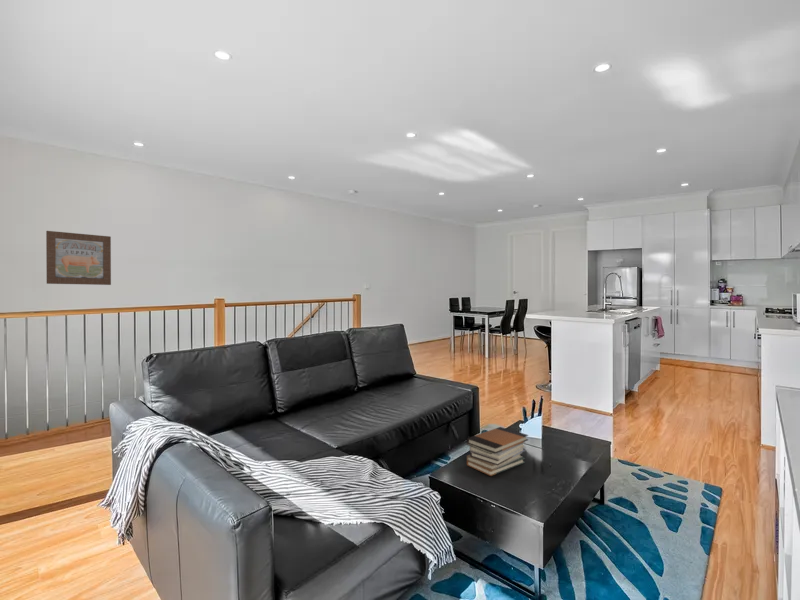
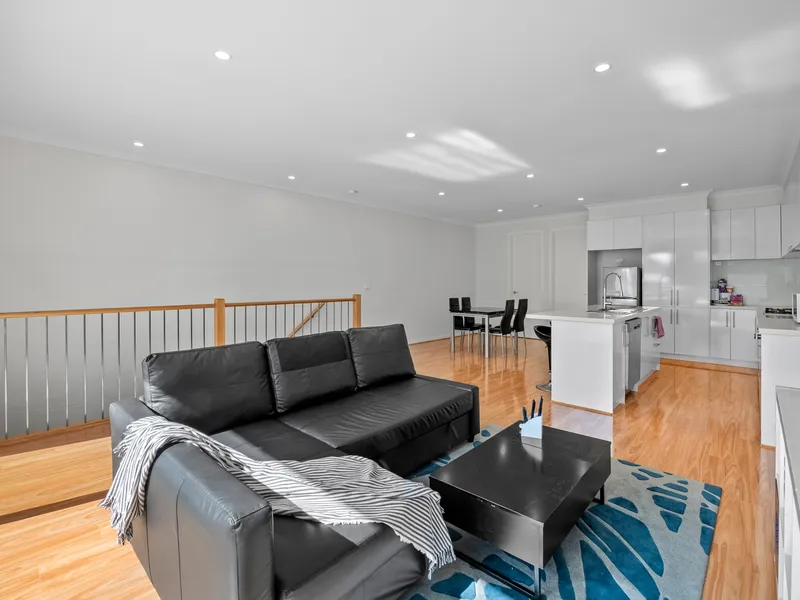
- wall art (79, 259)
- book stack (497, 450)
